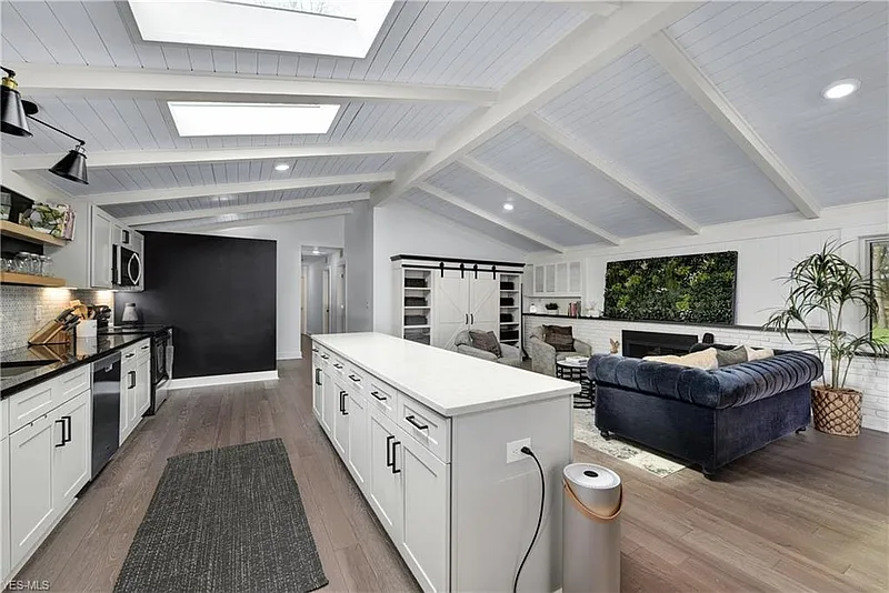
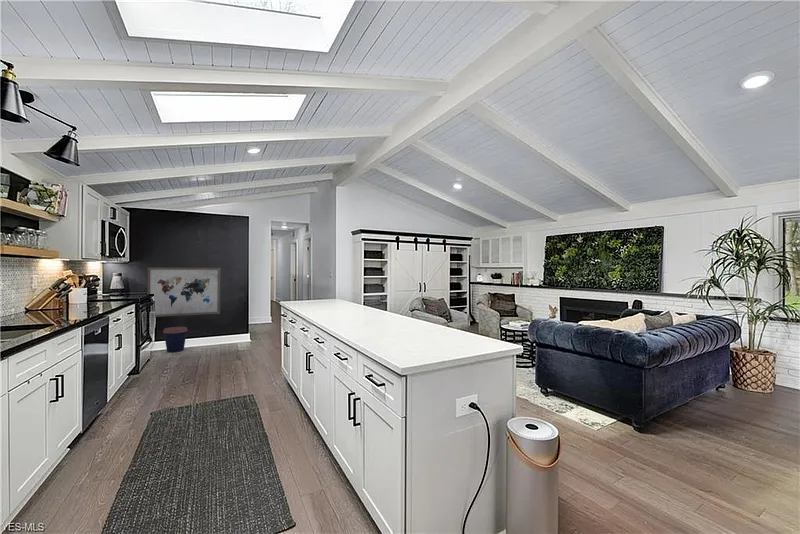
+ coffee cup (175, 339)
+ wall art (185, 291)
